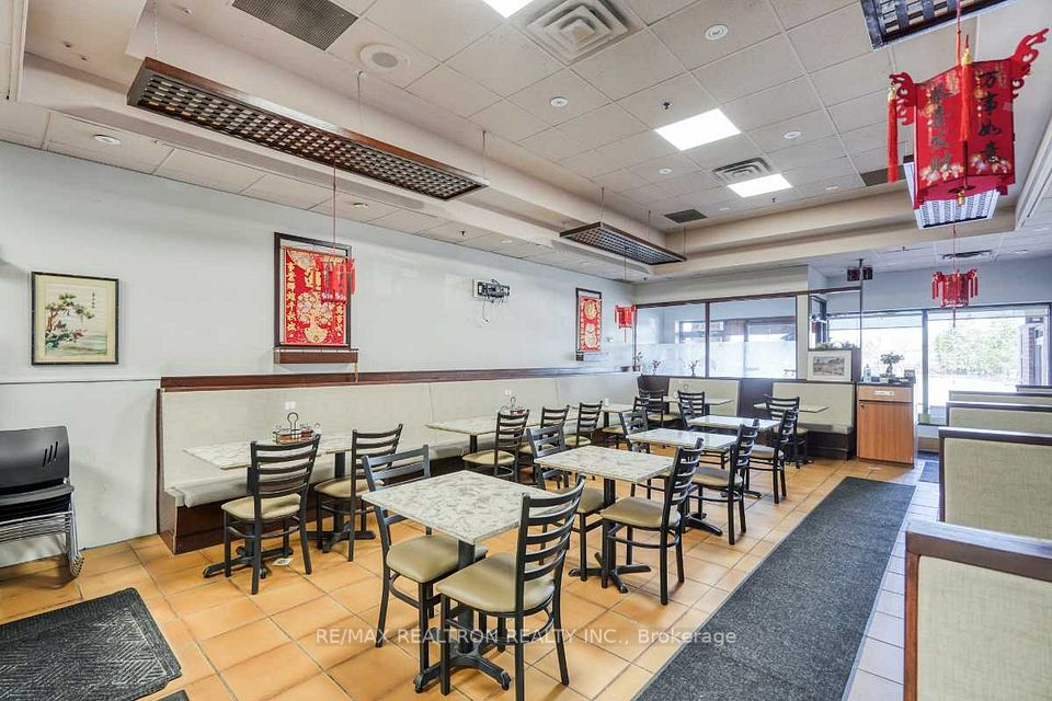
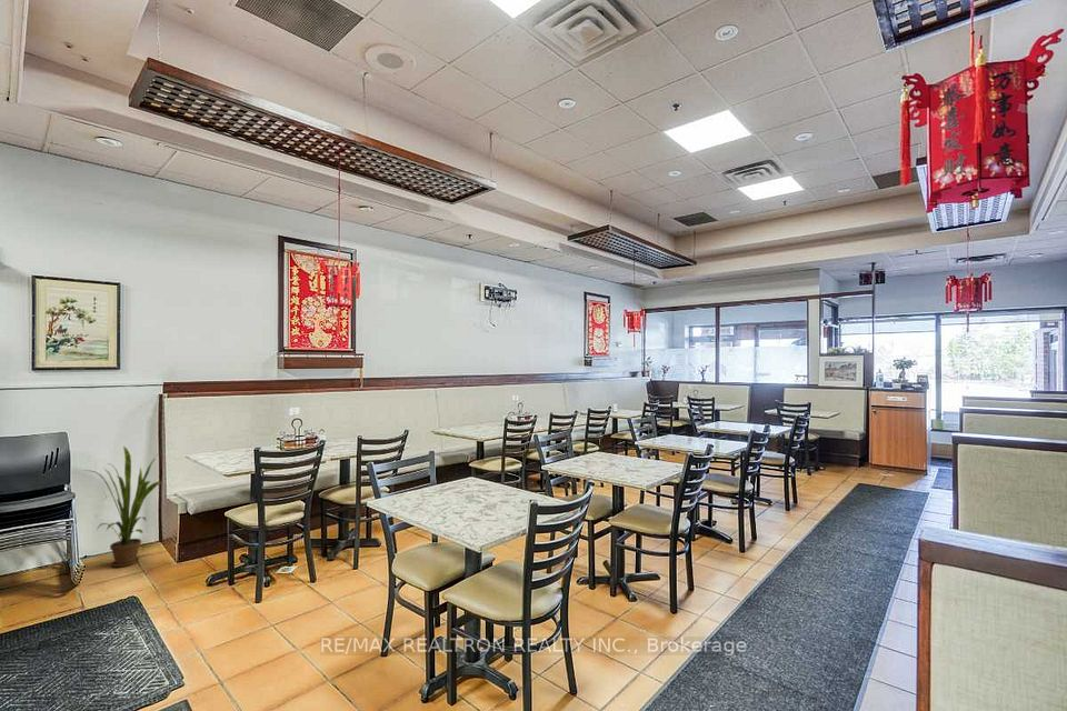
+ house plant (123, 505)
